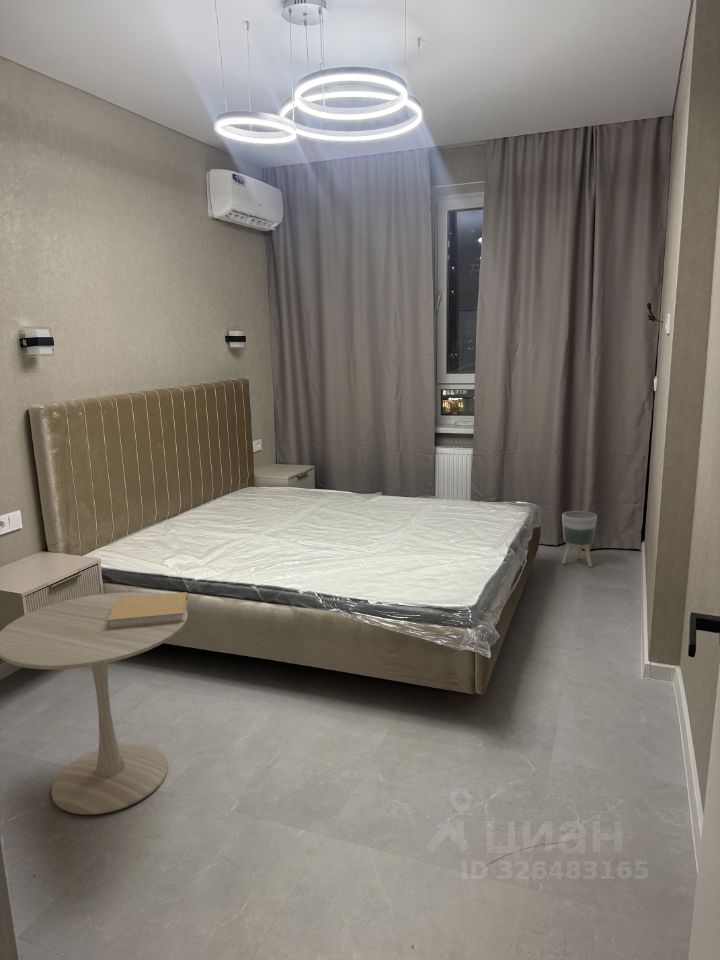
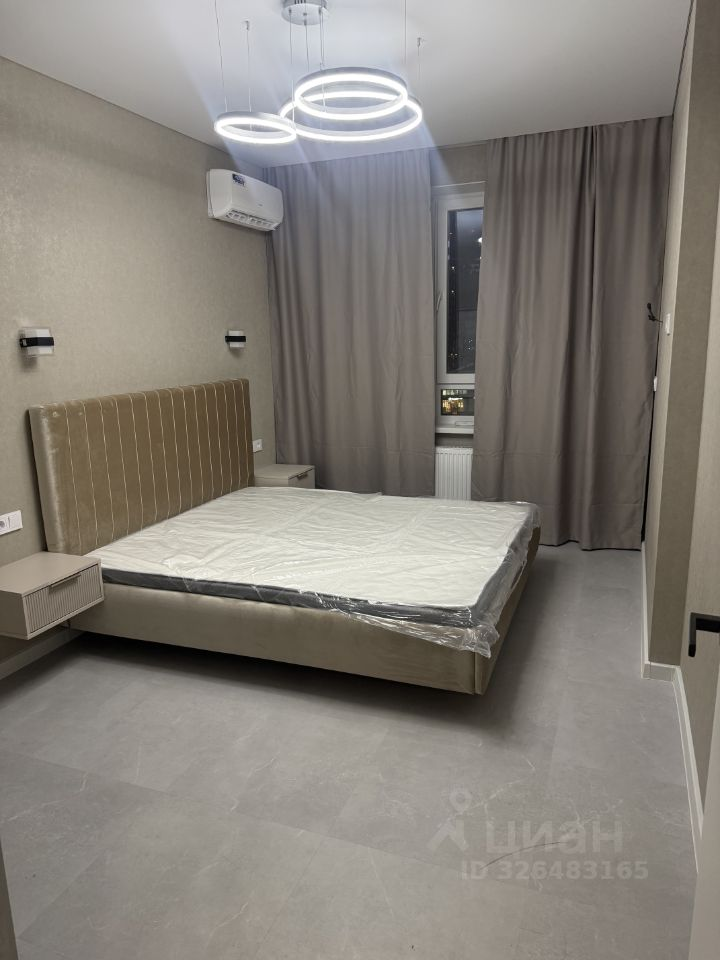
- planter (578, 539)
- book (149, 609)
- side table (103, 702)
